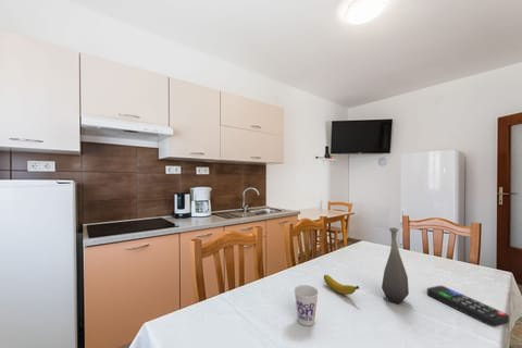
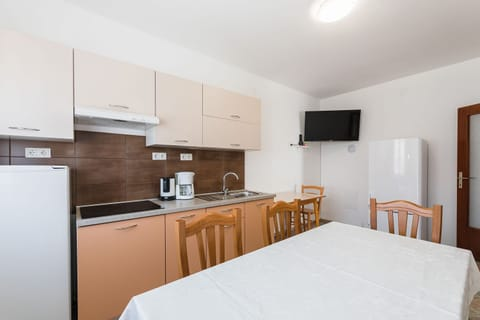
- cup (306, 304)
- bottle (395, 264)
- remote control (463, 302)
- banana (339, 284)
